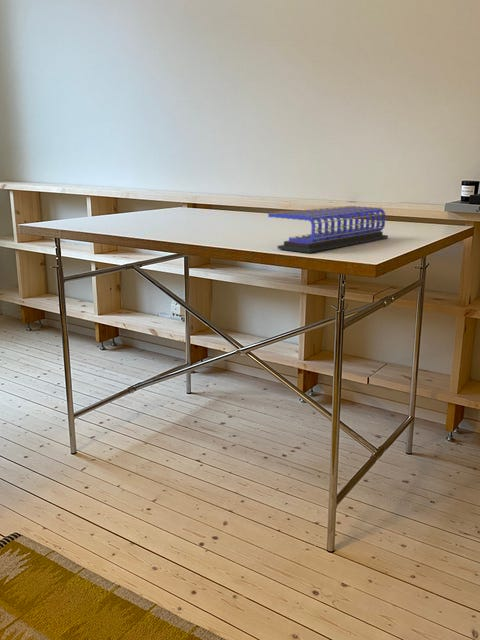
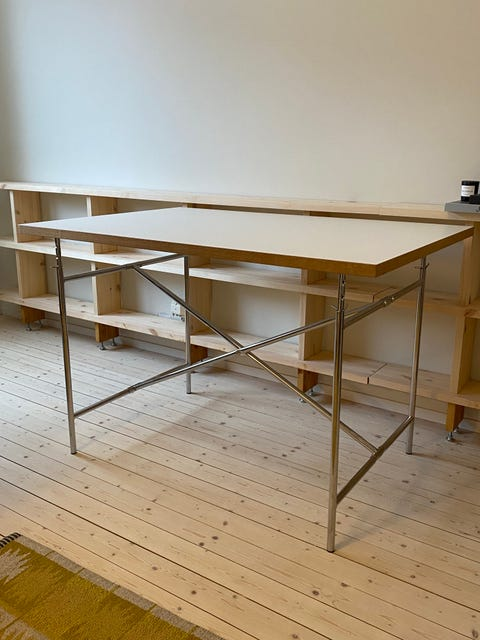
- keyboard (329, 225)
